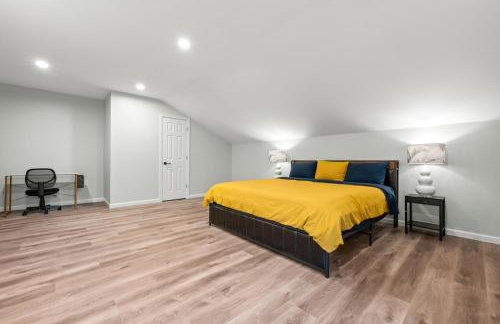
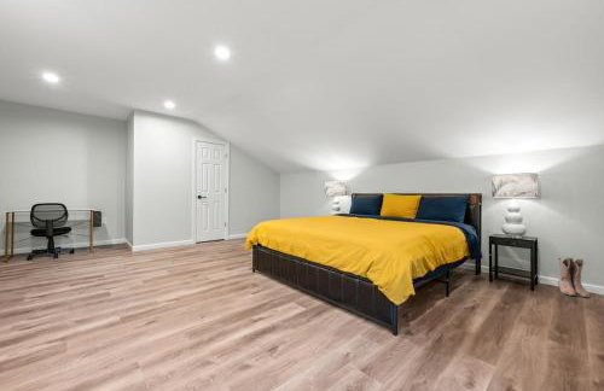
+ boots (573, 275)
